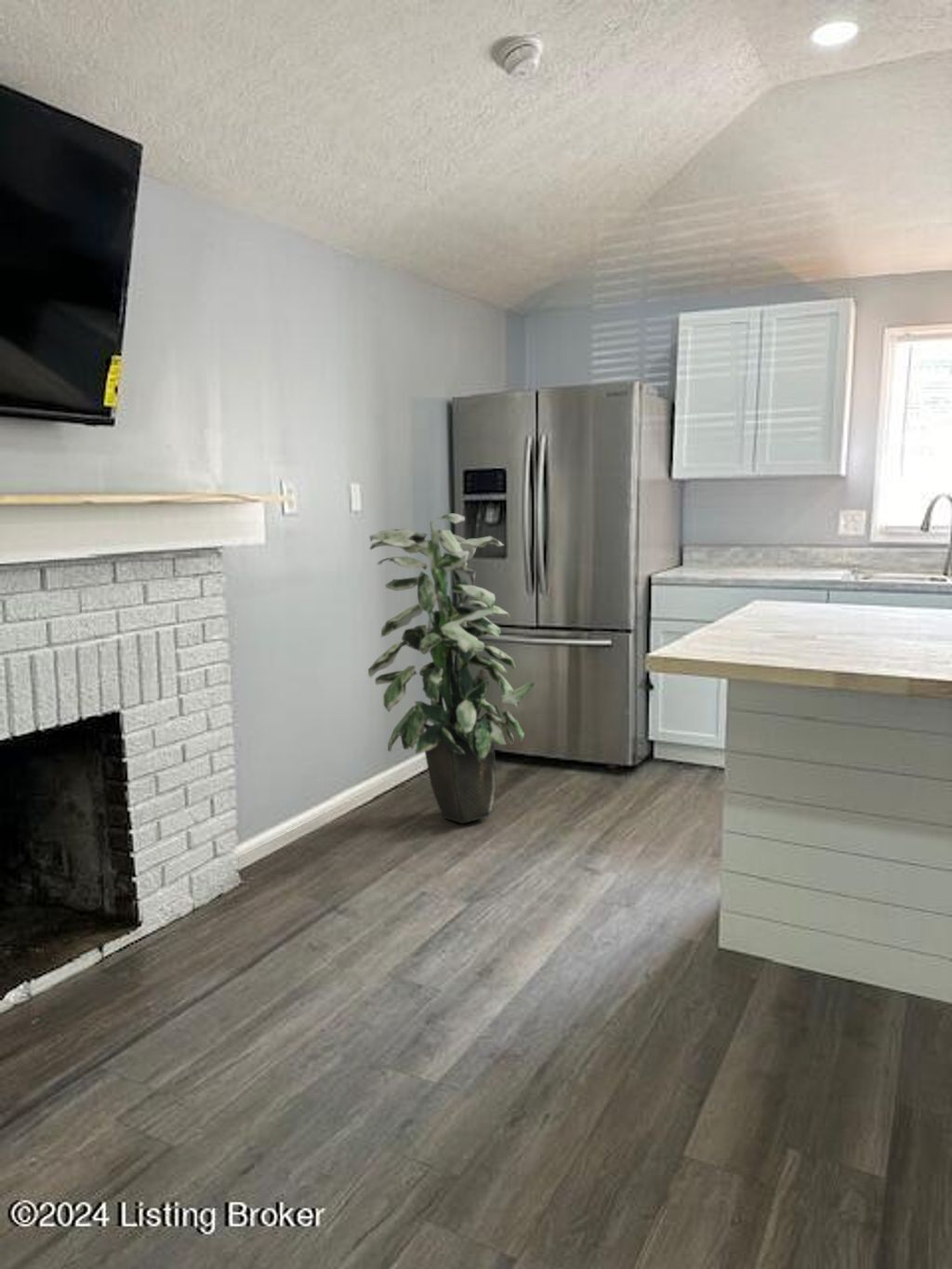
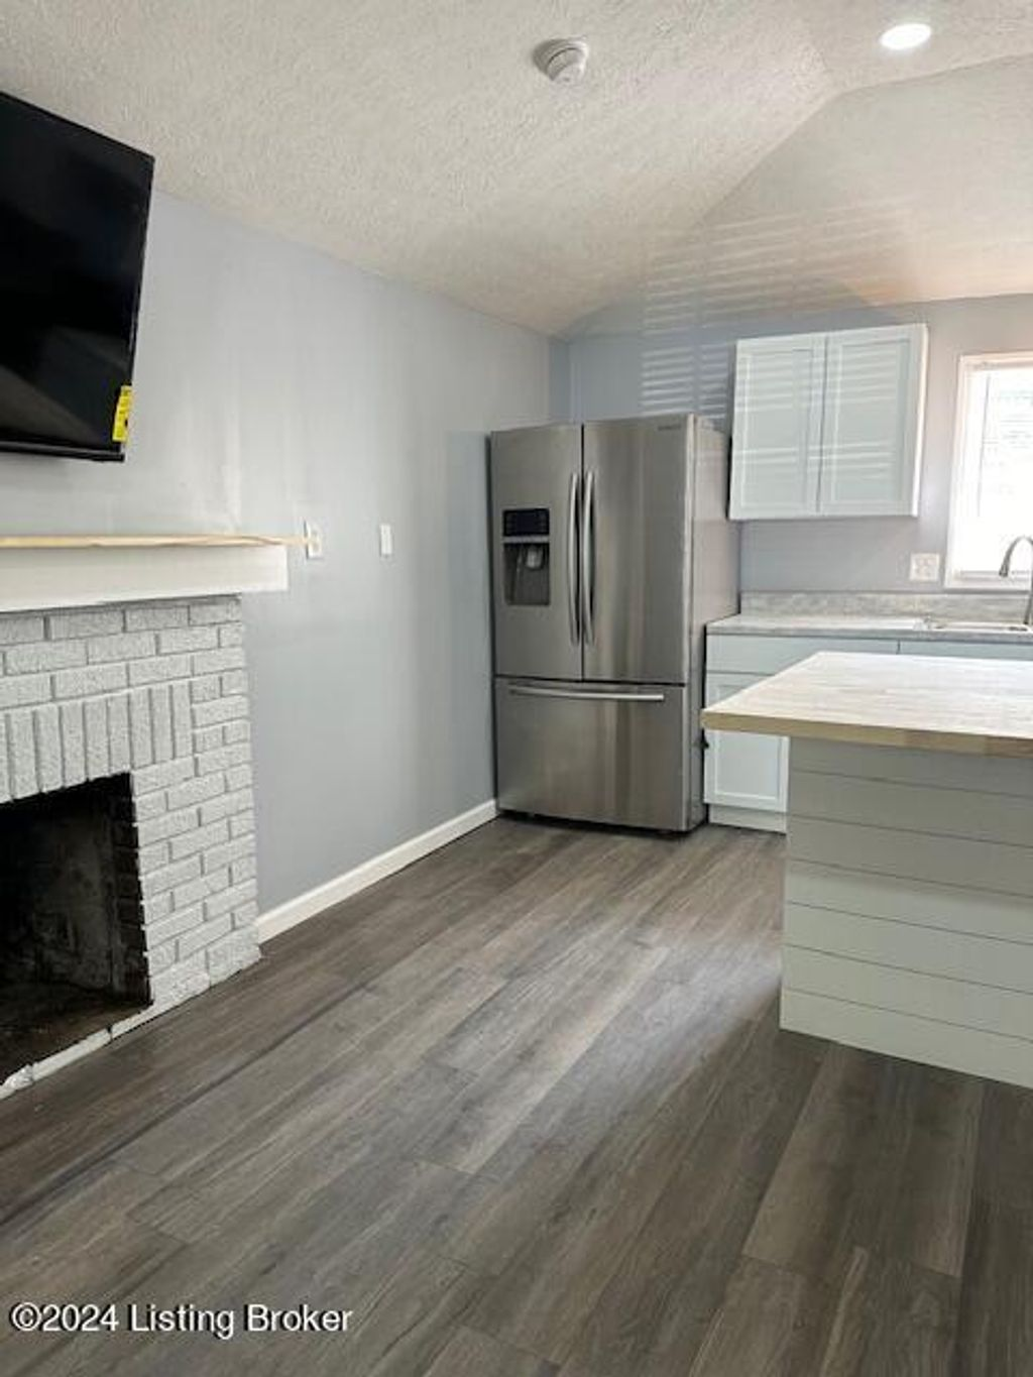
- indoor plant (447, 668)
